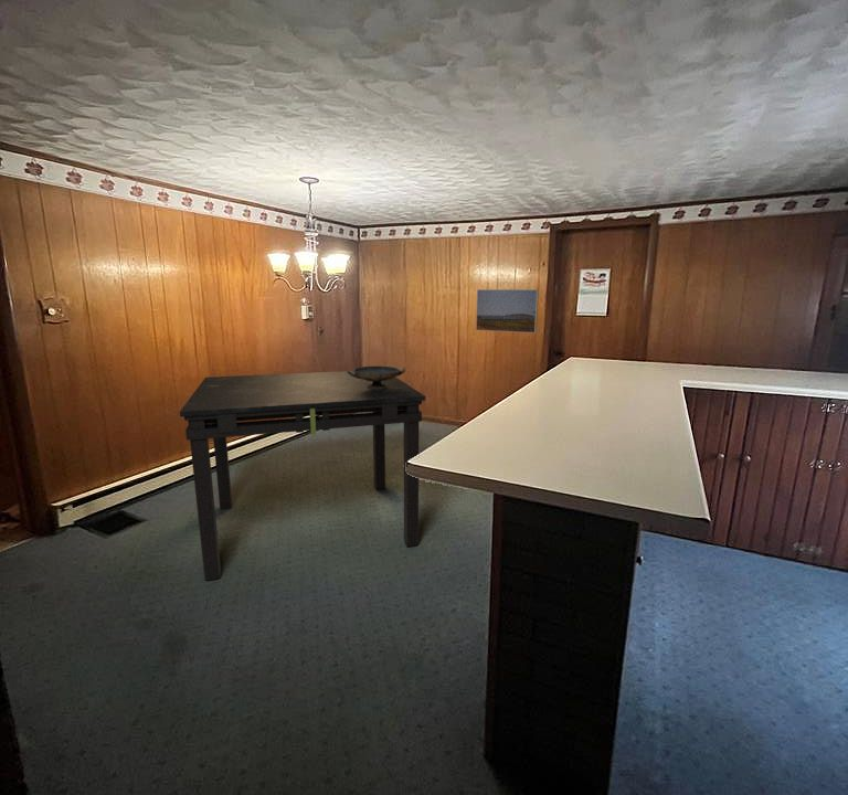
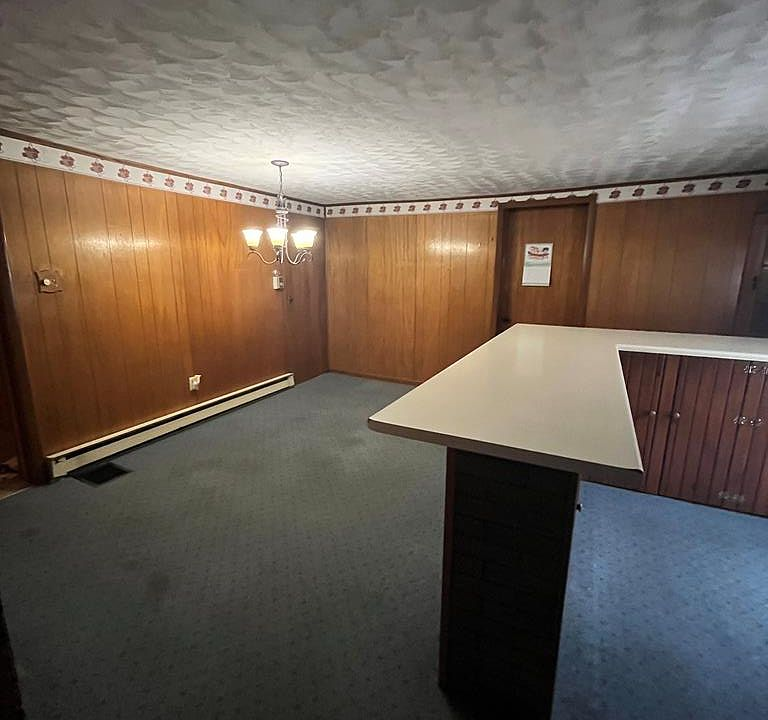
- dining table (311, 434)
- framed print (506, 310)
- decorative bowl (377, 378)
